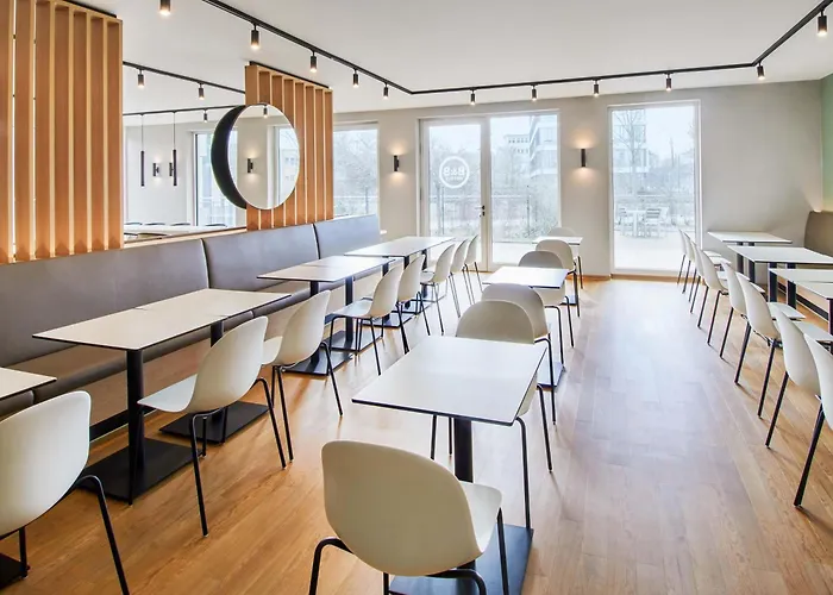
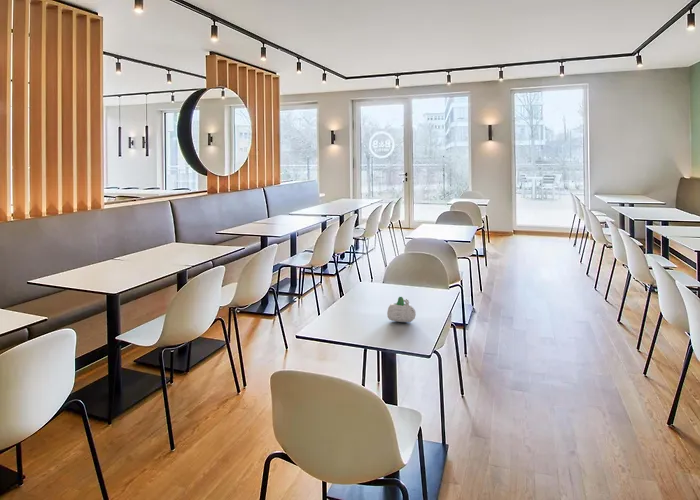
+ succulent planter (401, 309)
